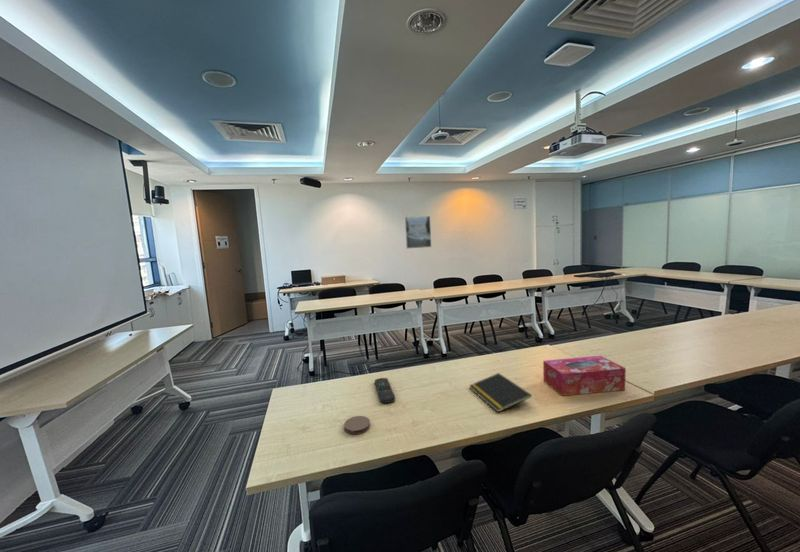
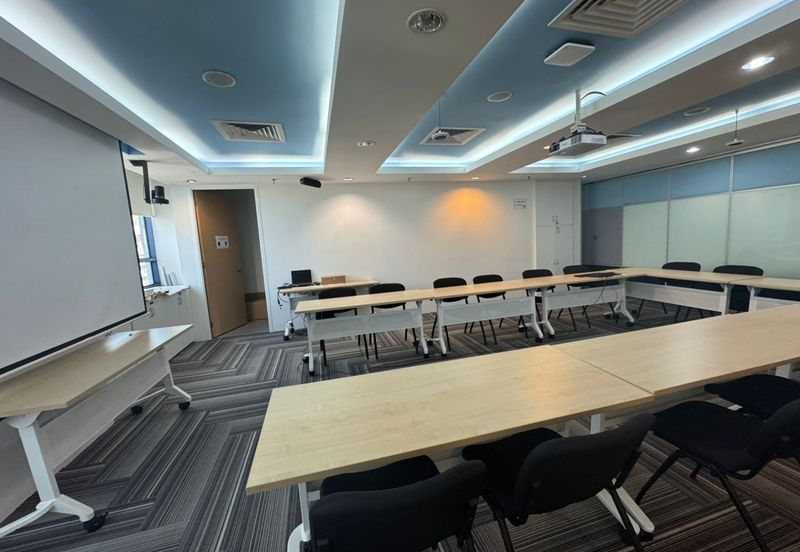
- notepad (498, 390)
- remote control (384, 389)
- coaster (357, 424)
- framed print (418, 232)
- tissue box (582, 374)
